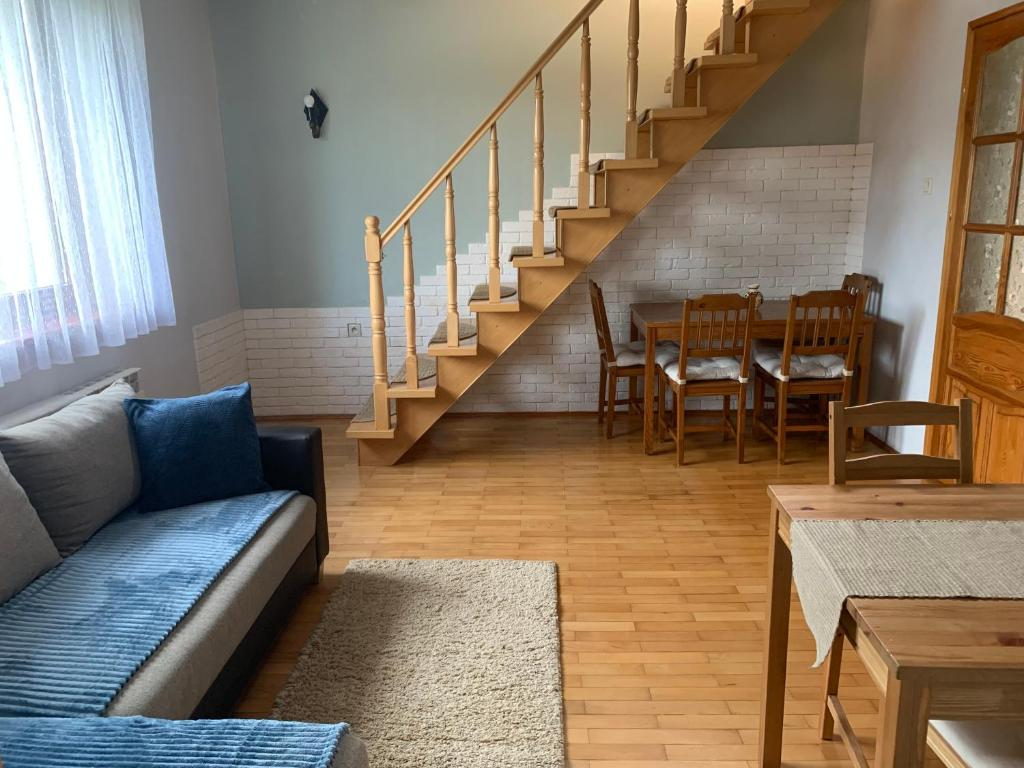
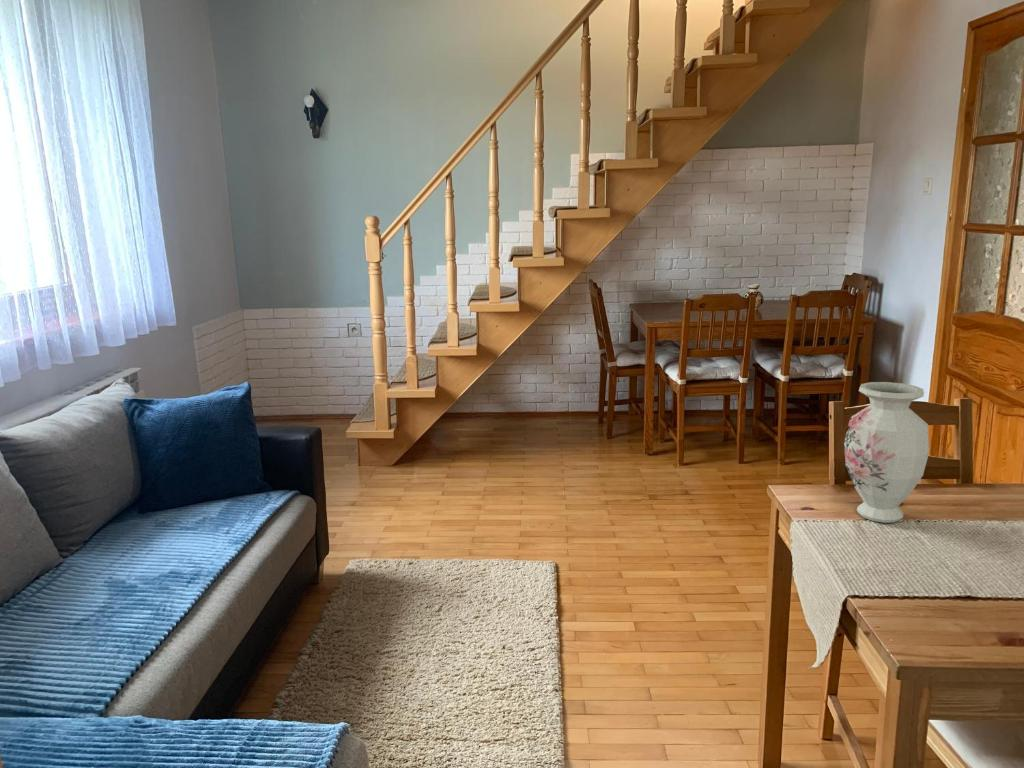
+ vase (885, 452)
